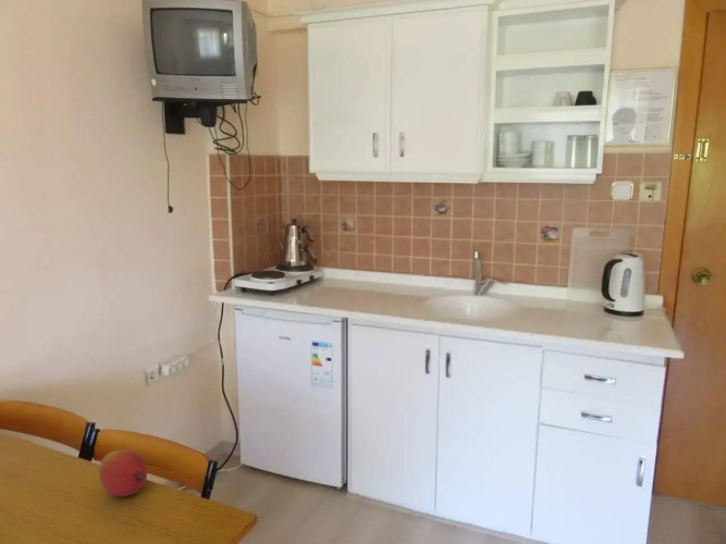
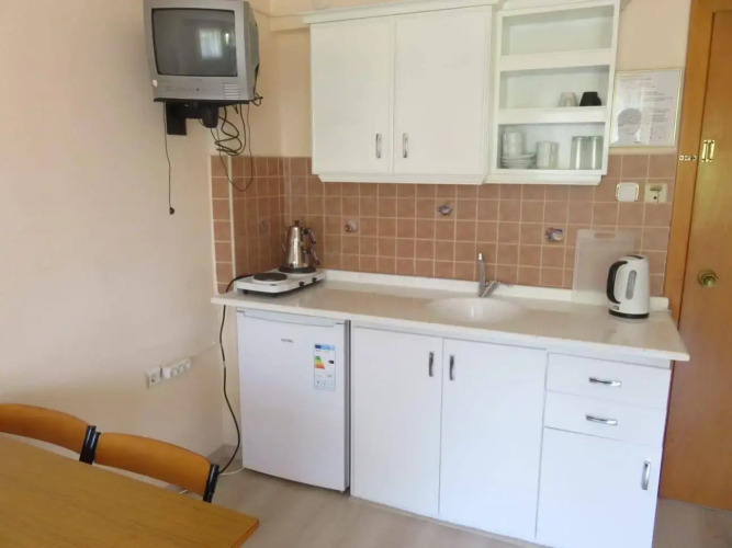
- fruit (122, 472)
